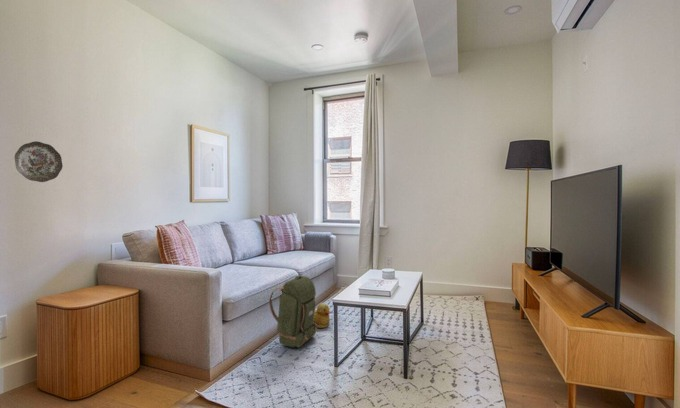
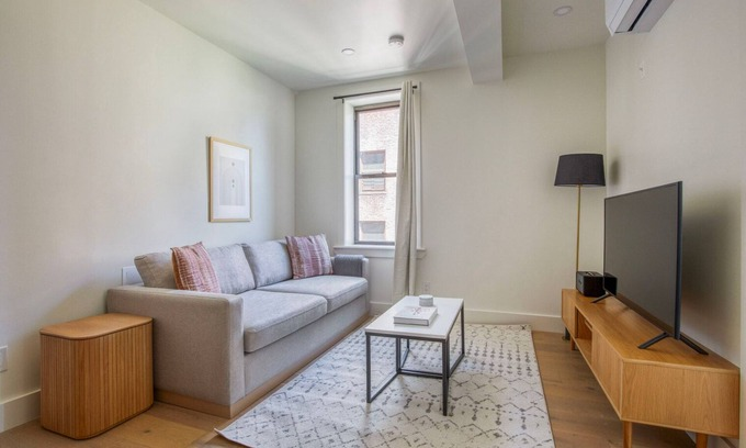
- rubber duck (314, 312)
- decorative plate (38, 162)
- backpack (294, 308)
